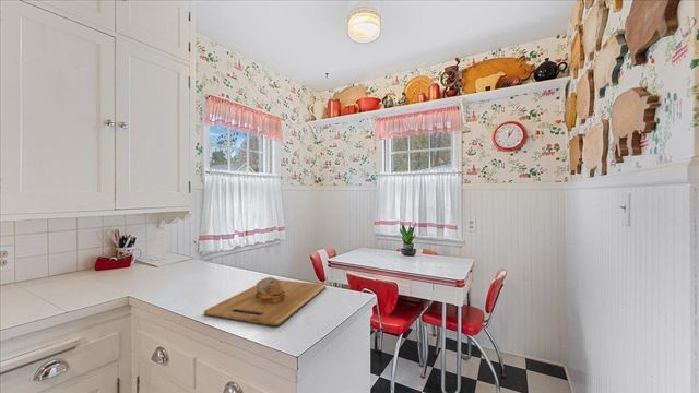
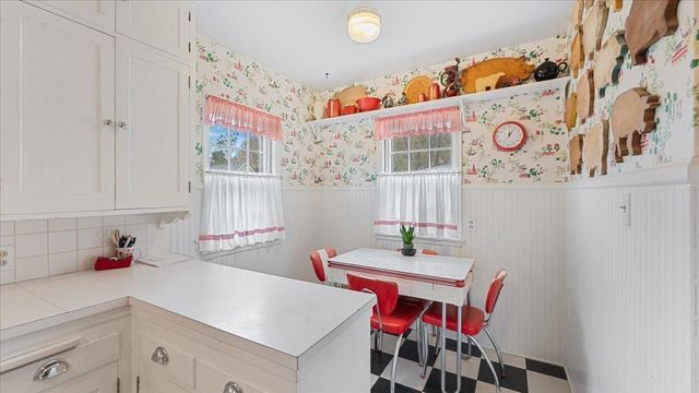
- cutting board (272, 288)
